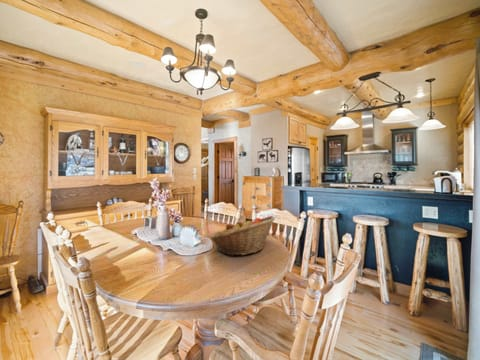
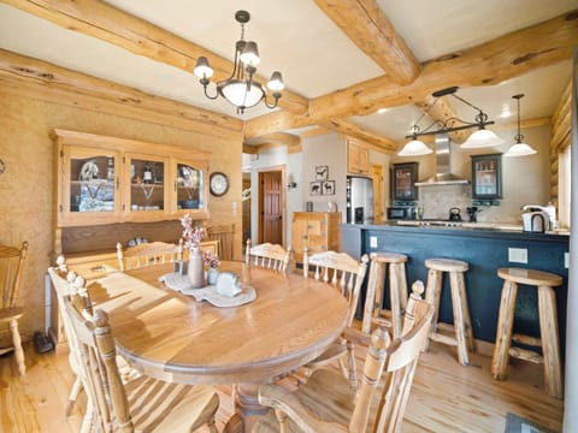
- fruit basket (244, 232)
